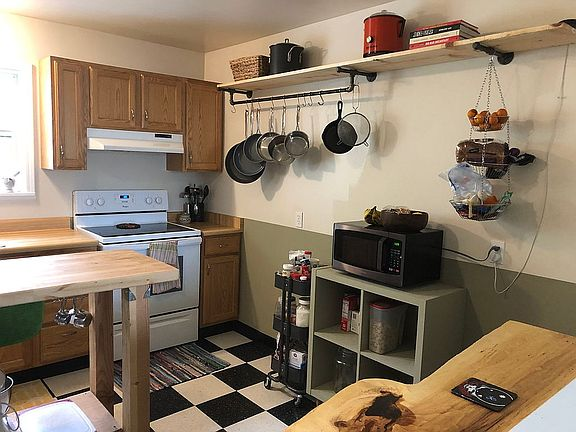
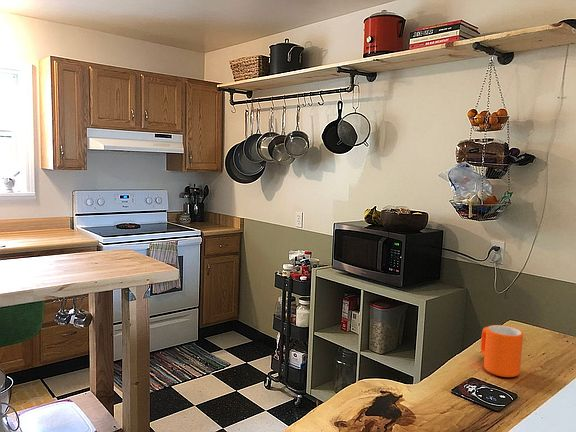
+ mug (497, 349)
